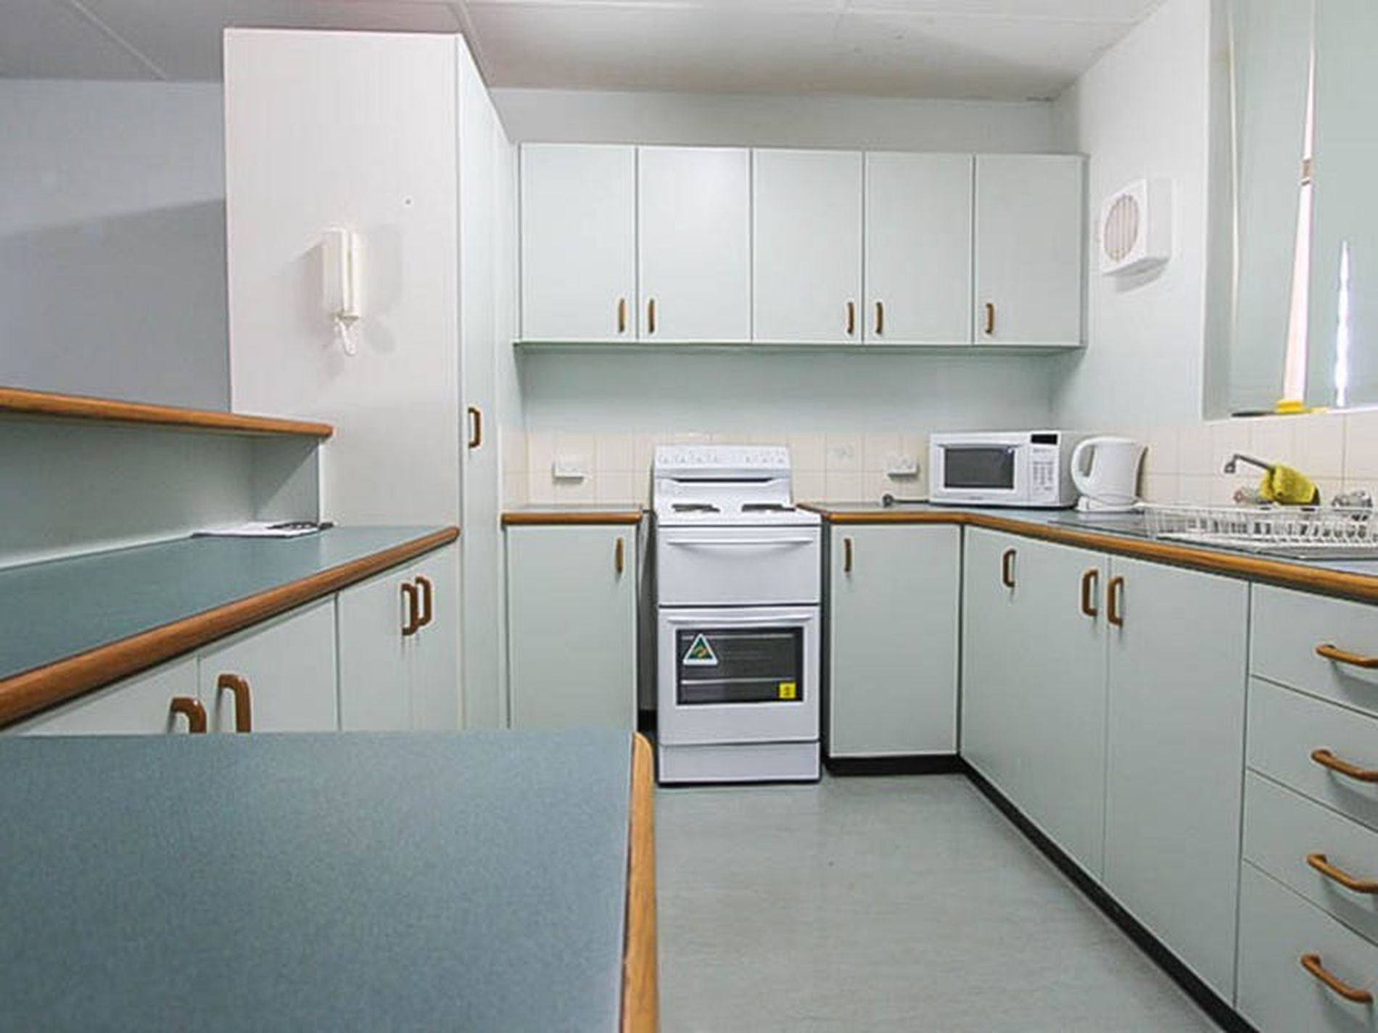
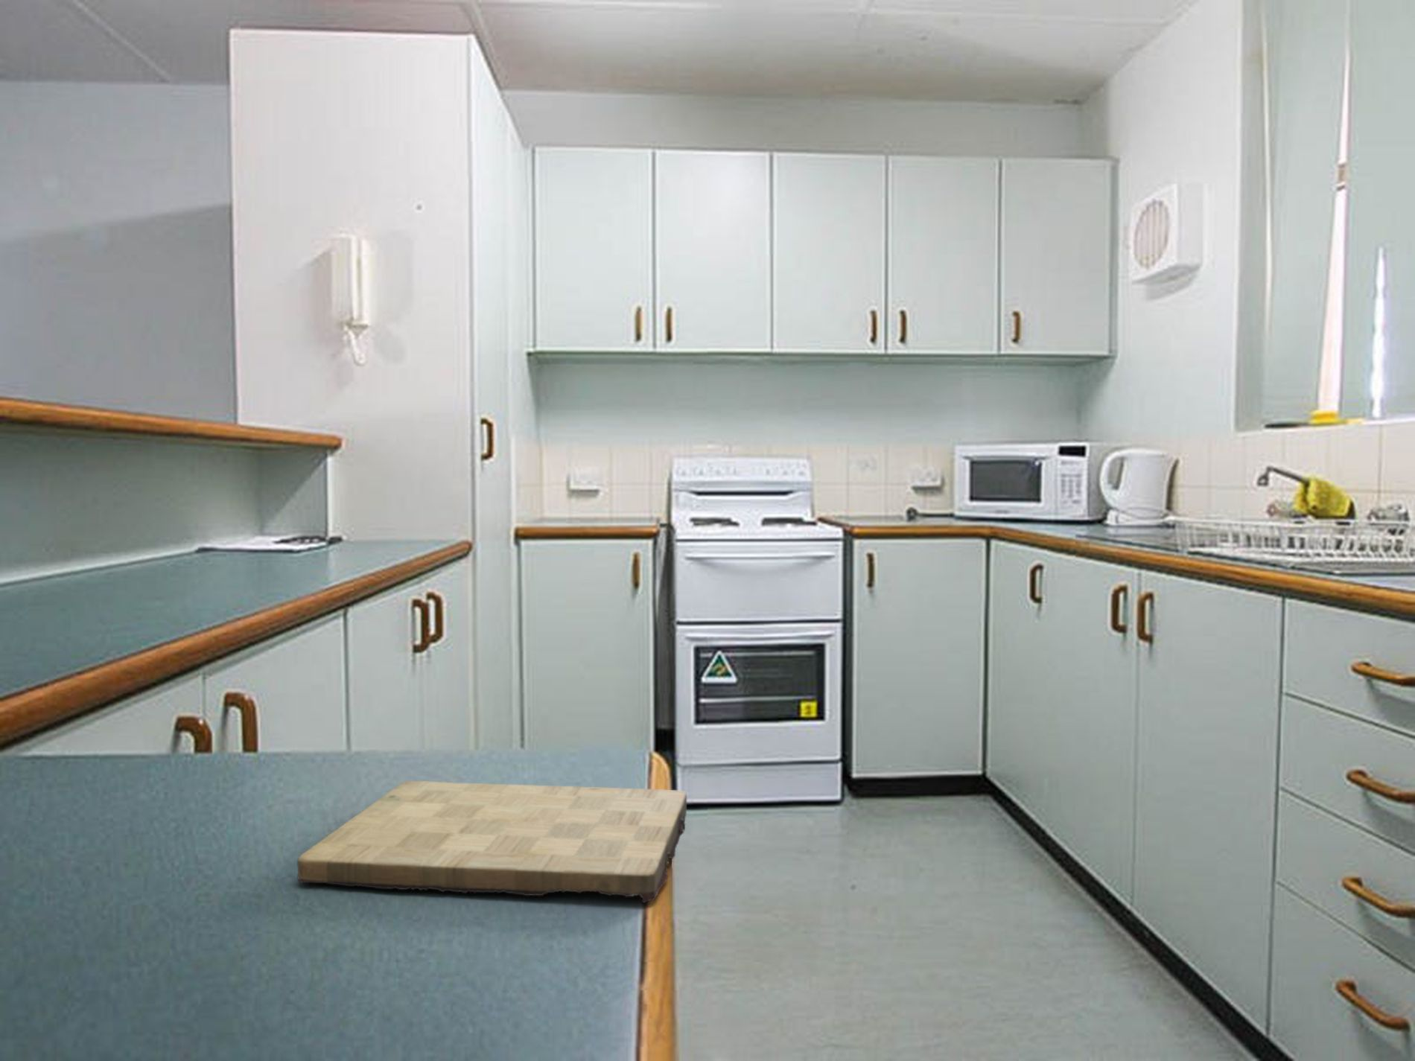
+ cutting board (511, 831)
